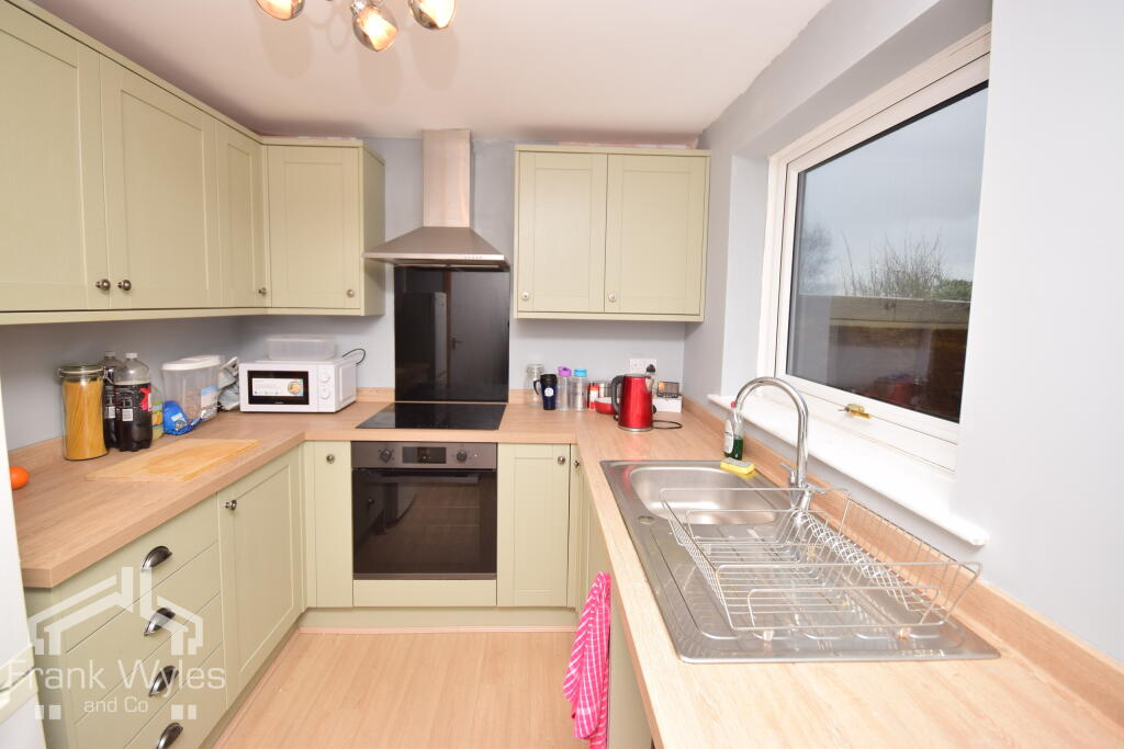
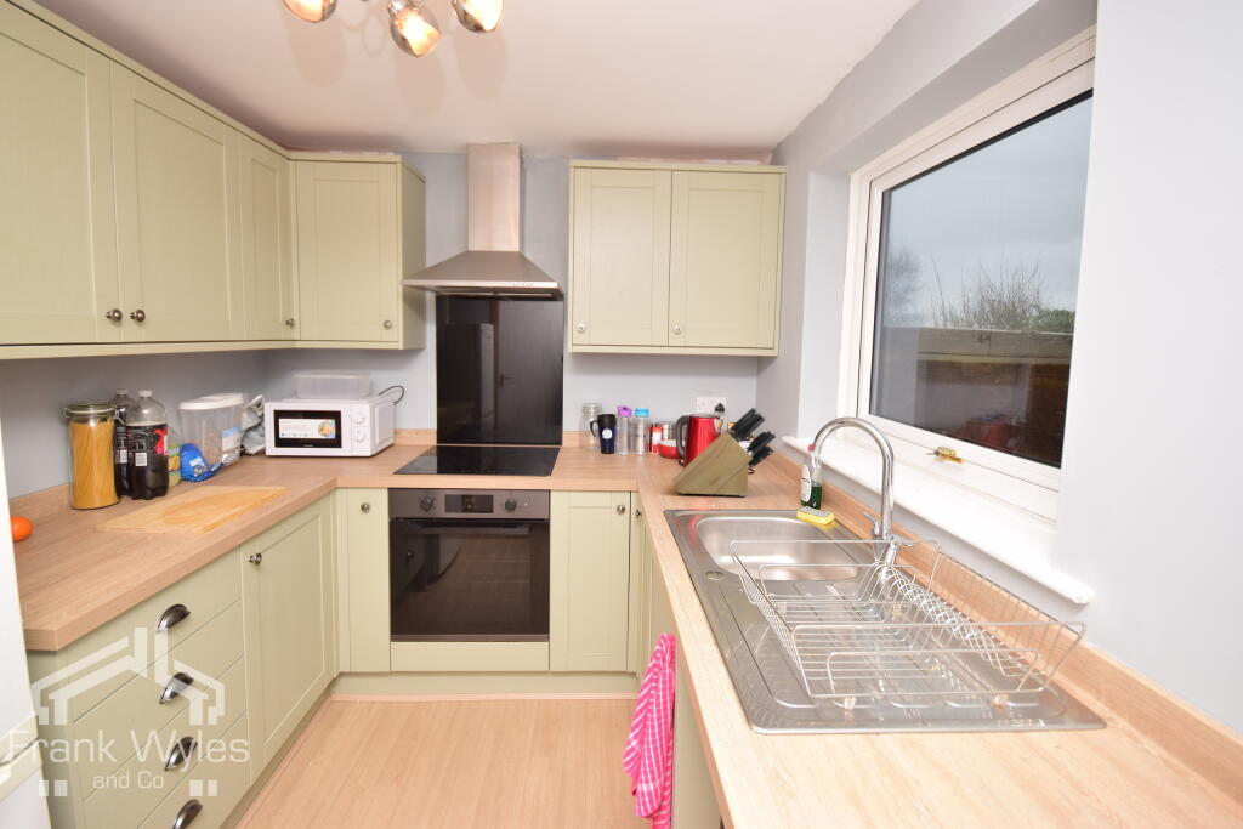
+ knife block (722, 449)
